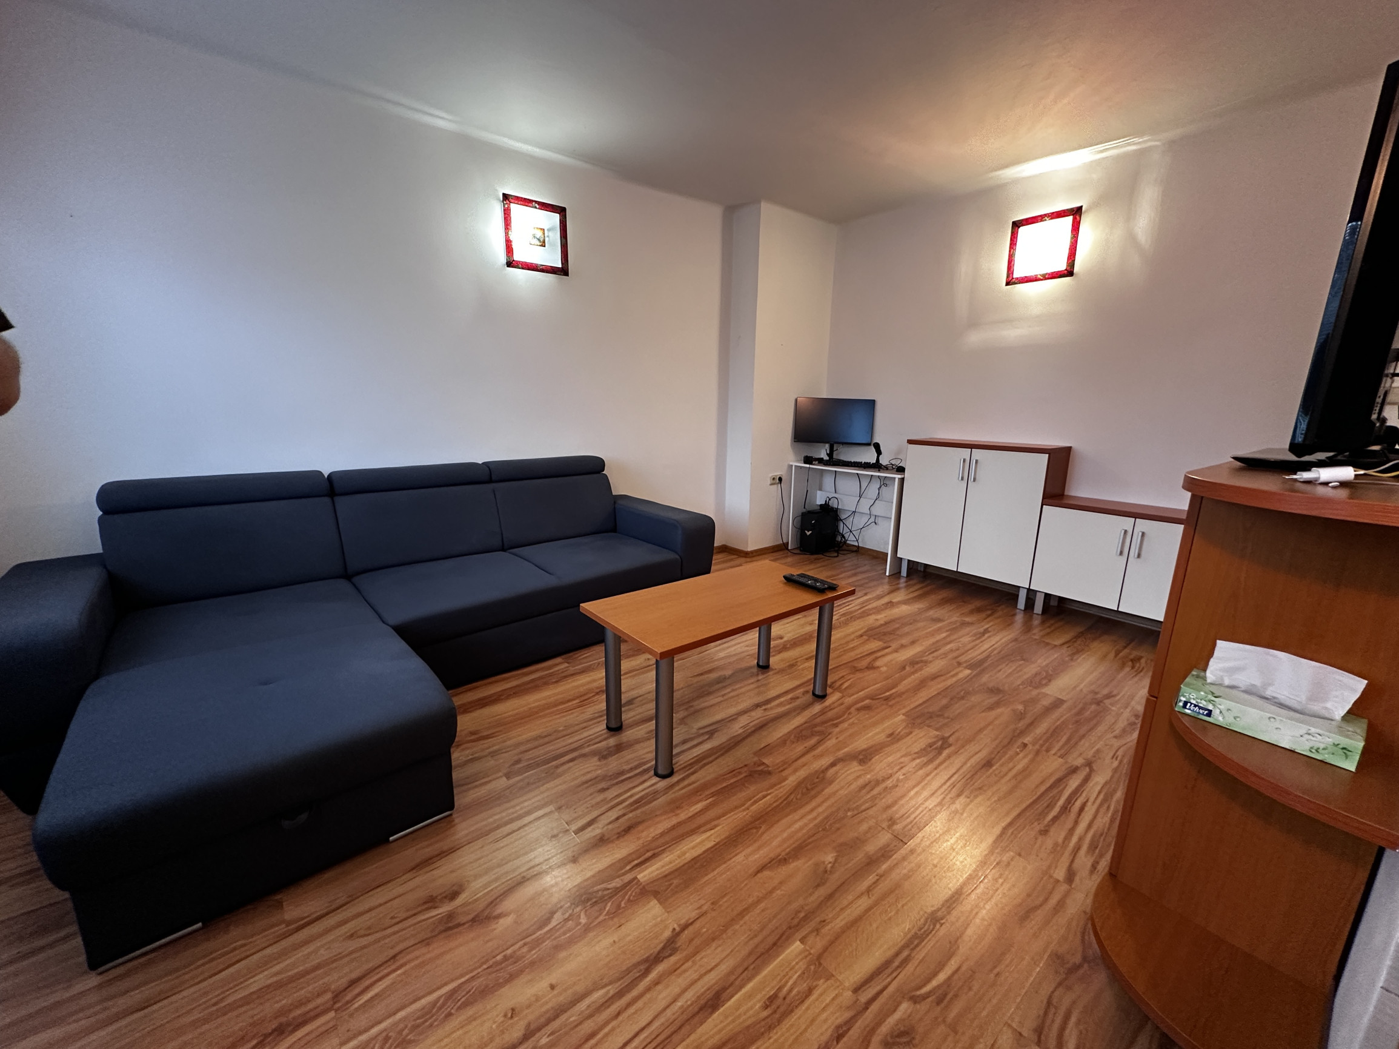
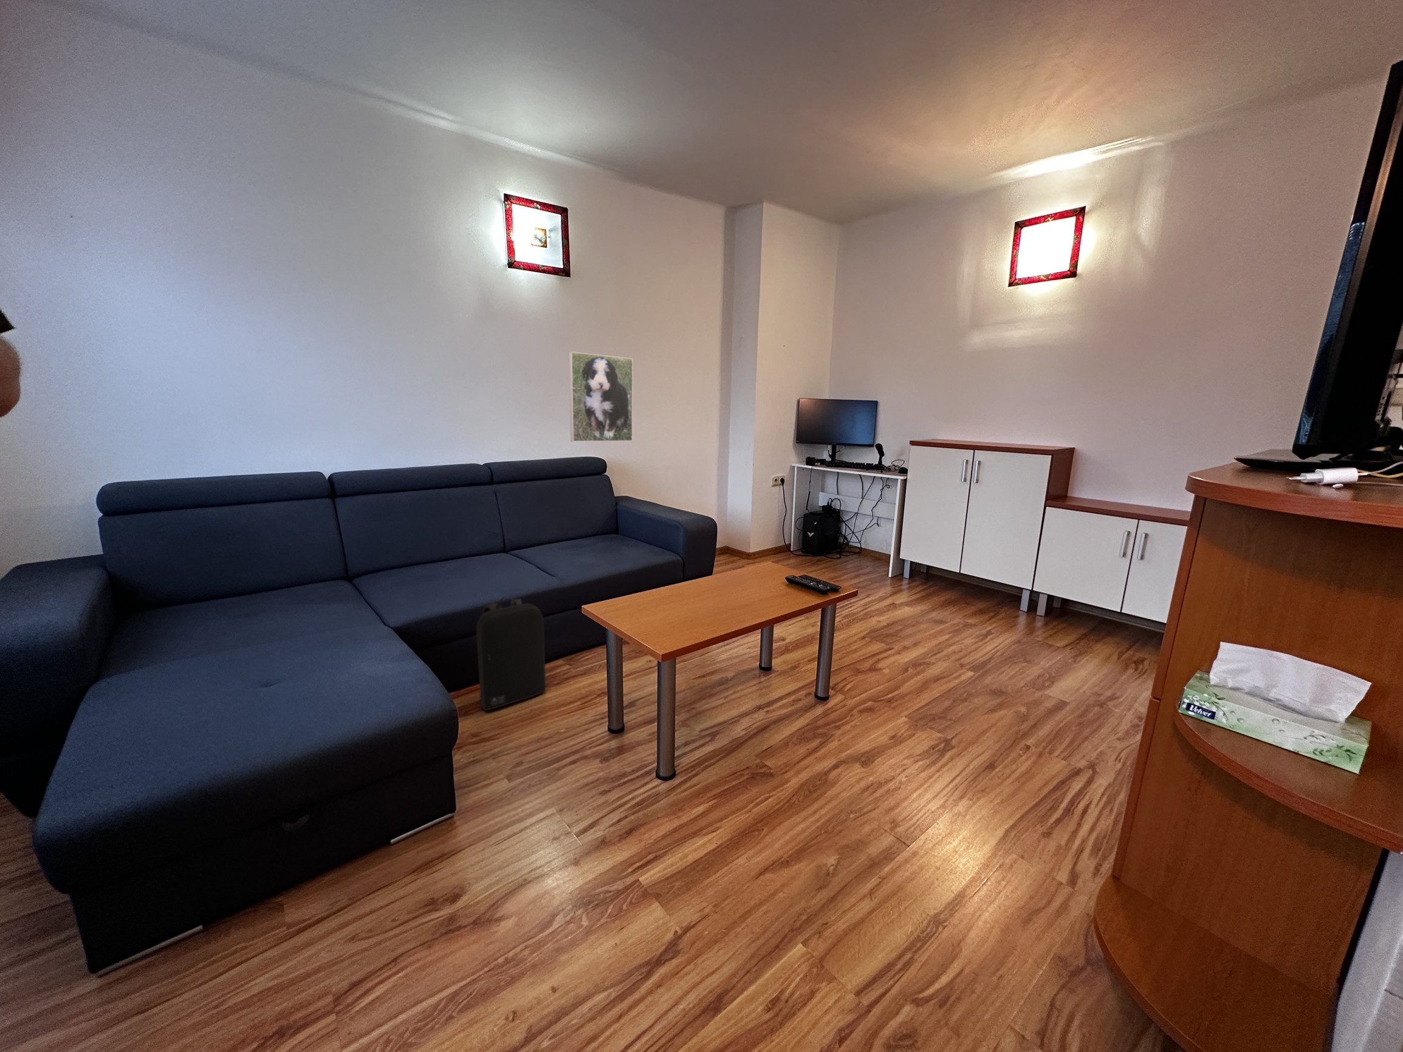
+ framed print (603, 399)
+ backpack (507, 645)
